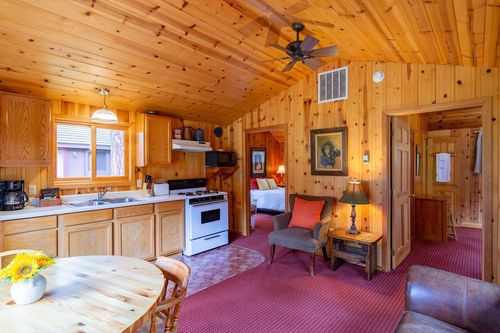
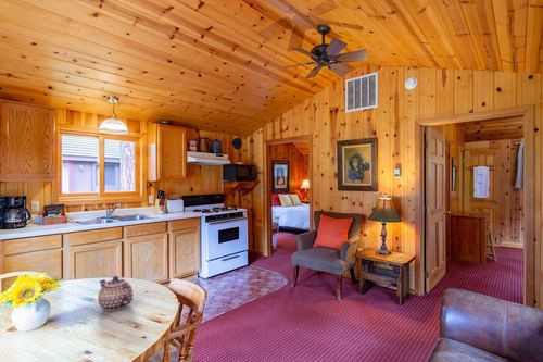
+ teapot (115, 291)
